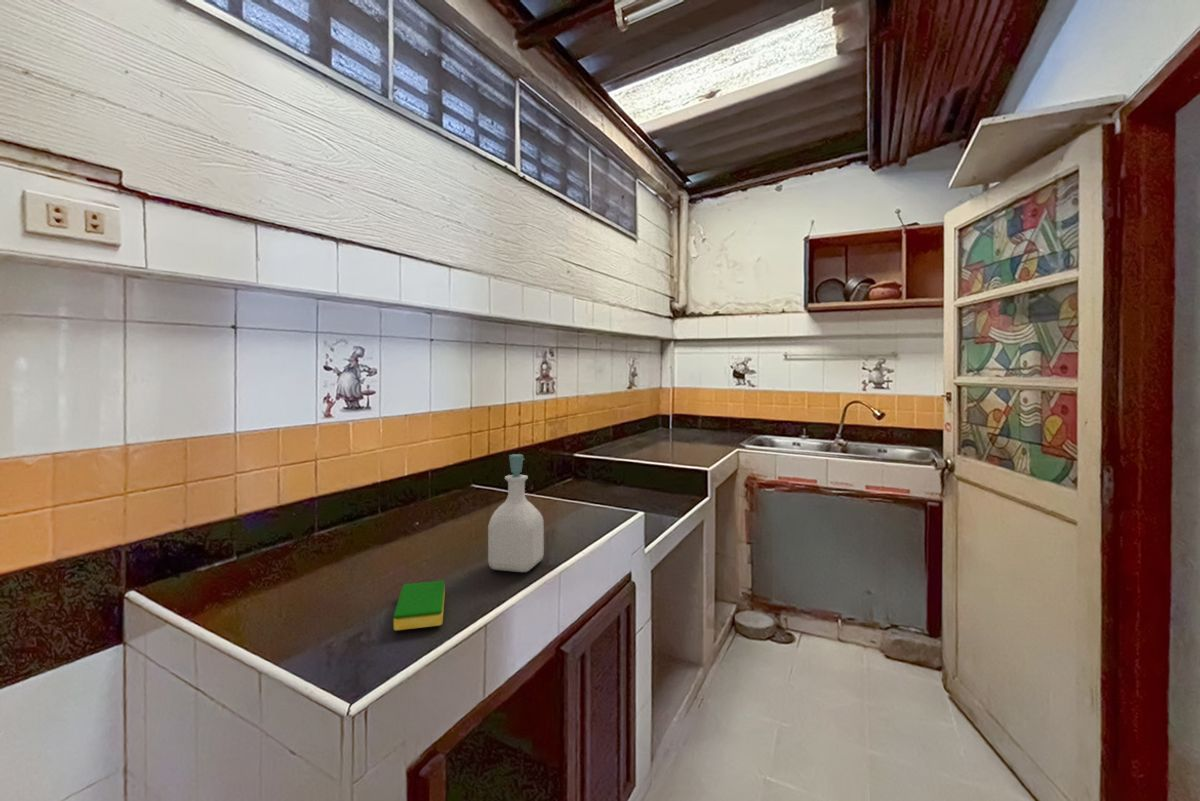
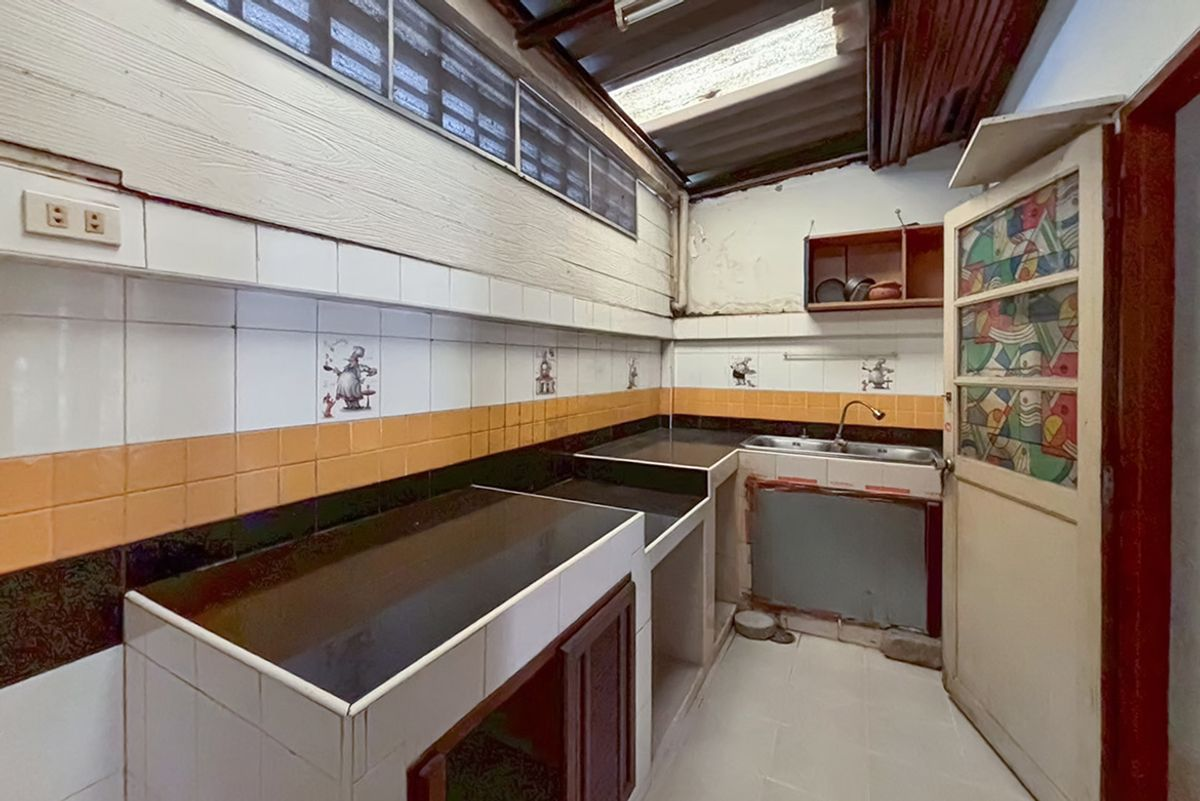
- dish sponge (421, 603)
- soap bottle (516, 510)
